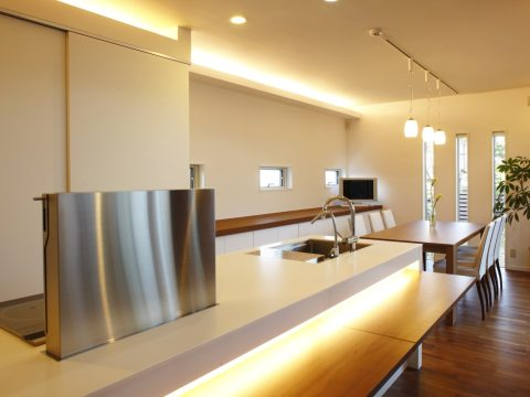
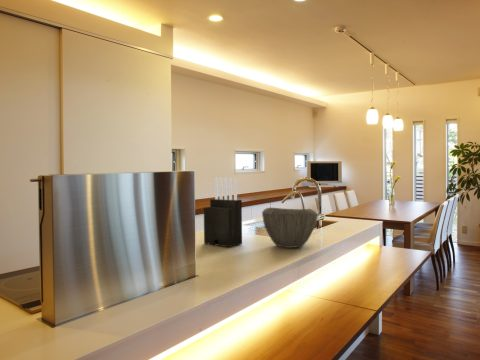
+ bowl (289, 226)
+ knife block (221, 210)
